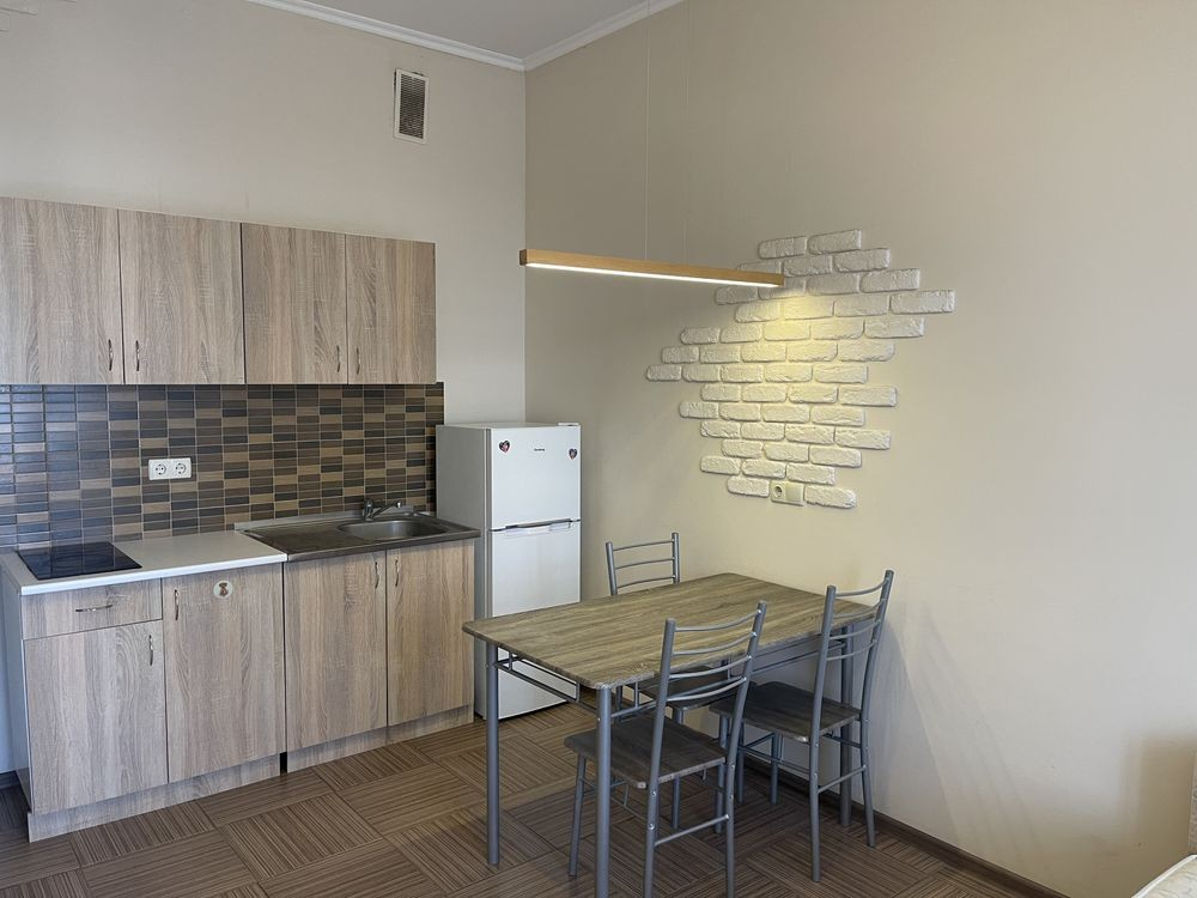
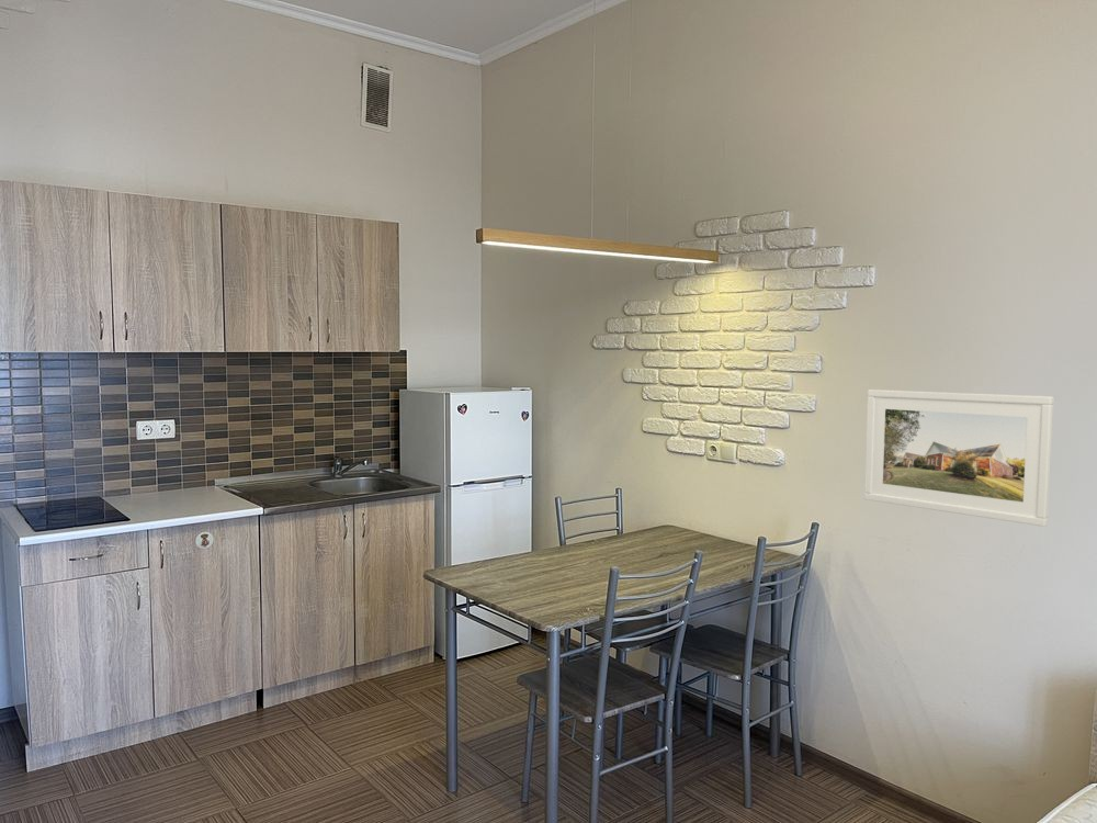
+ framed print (950, 452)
